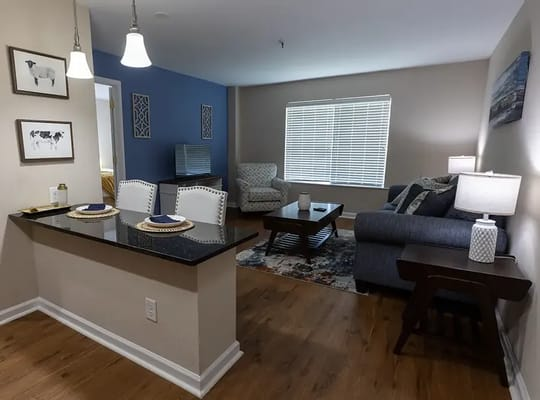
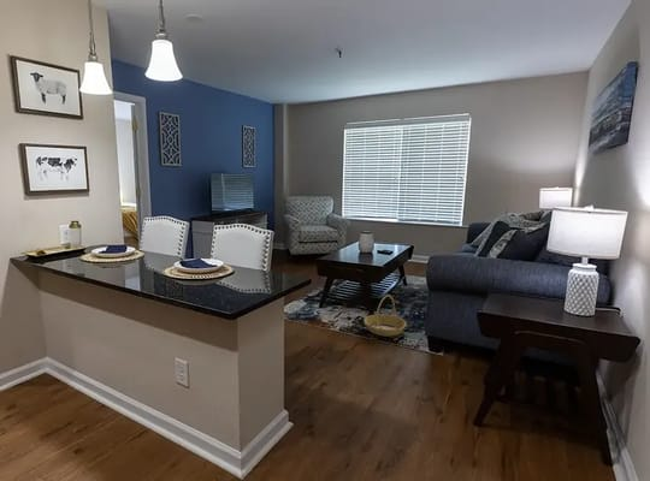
+ basket (386, 314)
